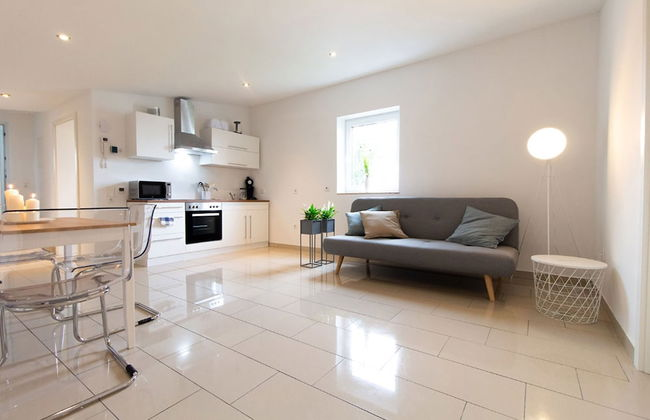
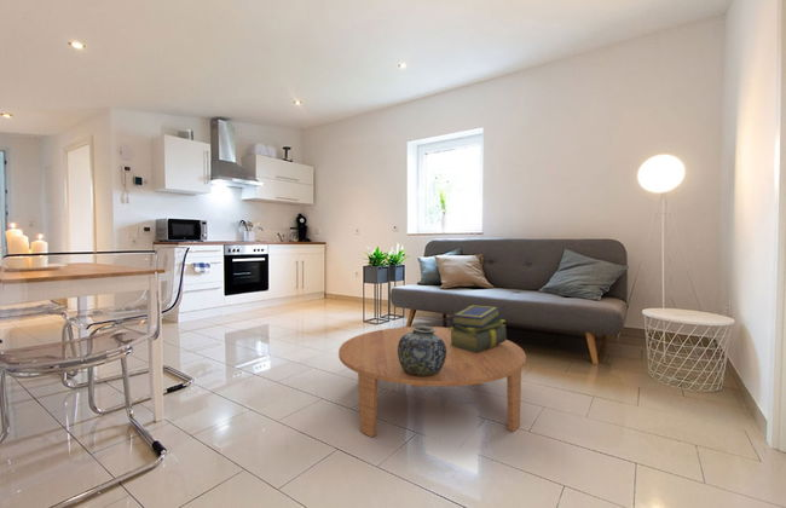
+ coffee table (429, 376)
+ vase (421, 348)
+ stack of books (478, 327)
